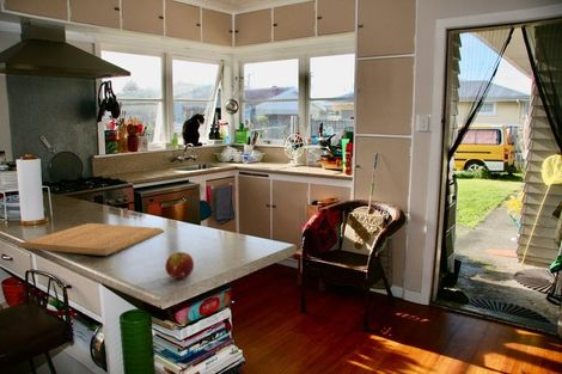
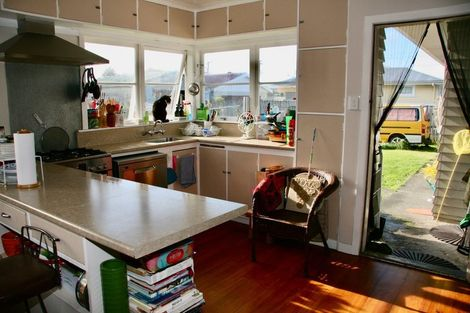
- fruit (179, 264)
- chopping board (96, 237)
